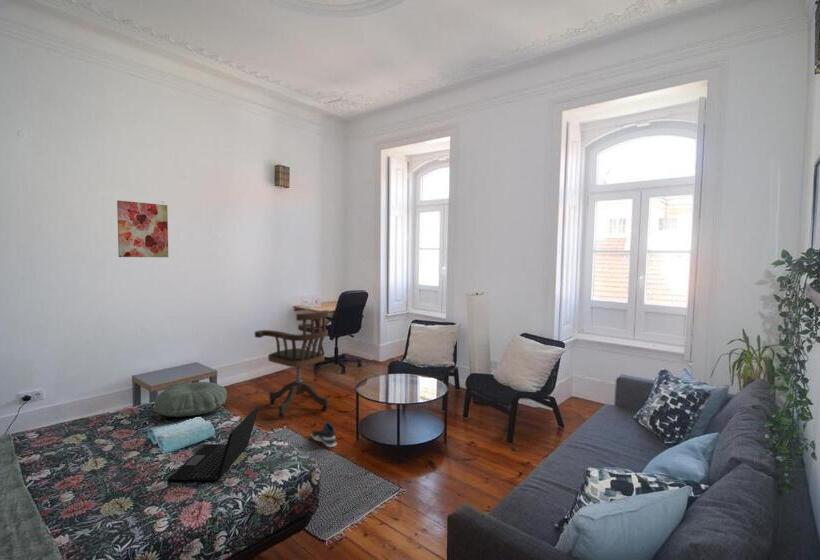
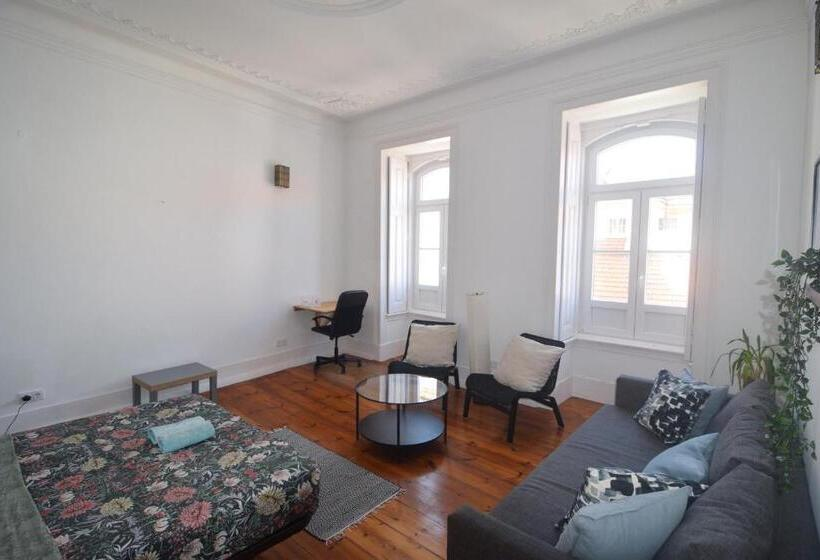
- pillow (191, 397)
- office chair (298, 358)
- laptop (217, 445)
- wall art (143, 230)
- sneaker (324, 430)
